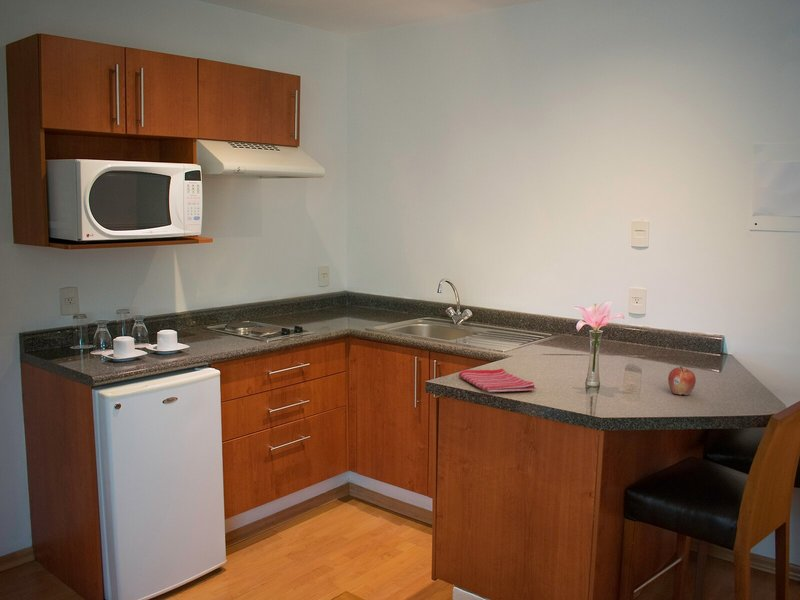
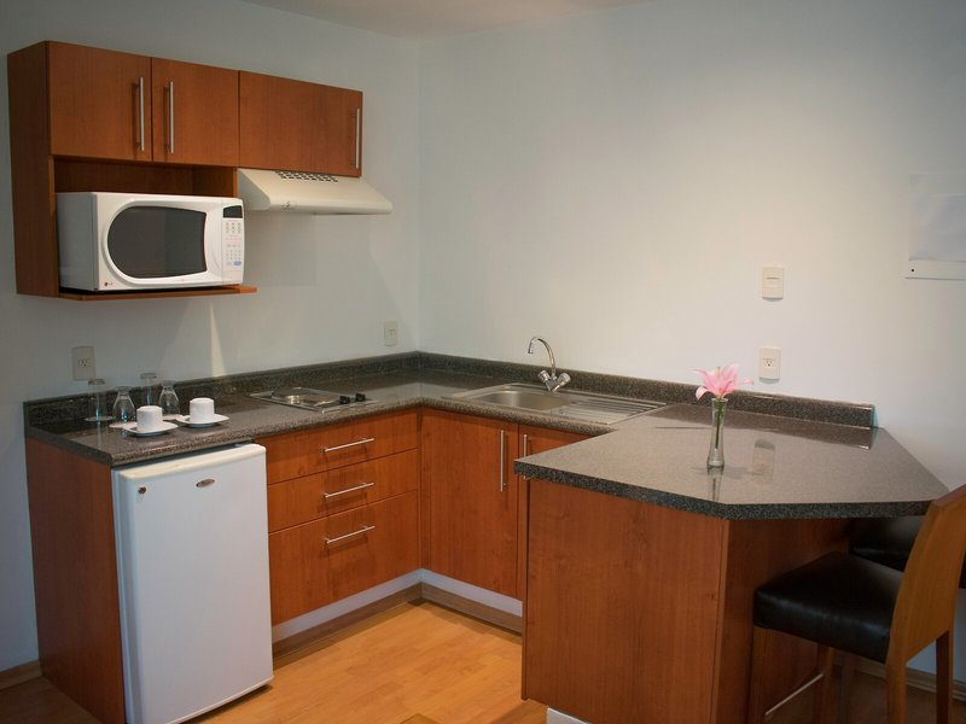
- dish towel (495, 380)
- fruit (682, 379)
